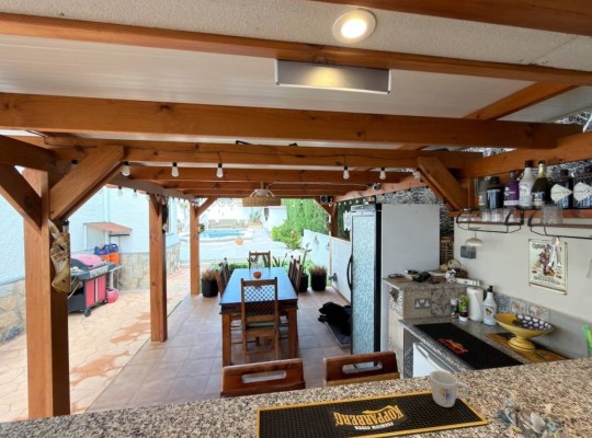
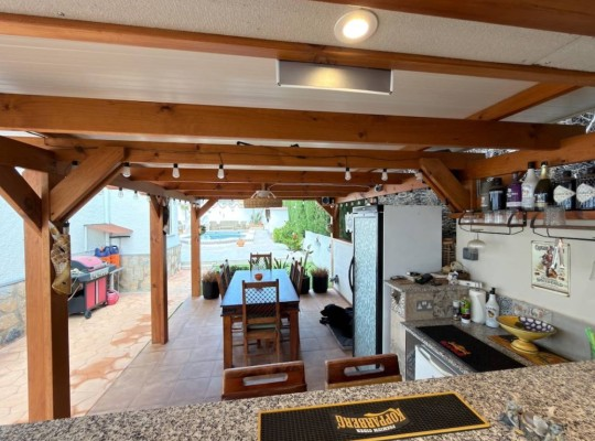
- mug (448, 390)
